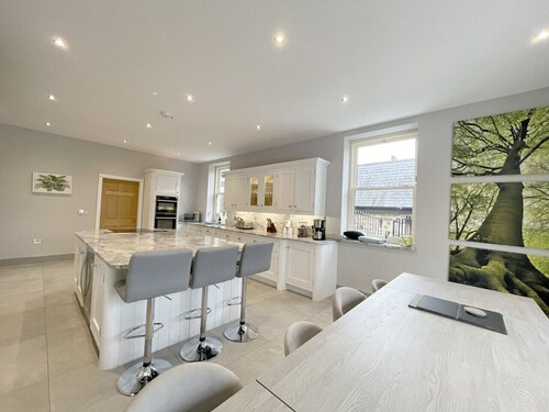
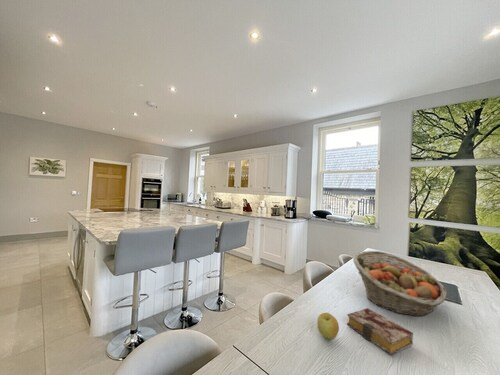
+ book (377, 328)
+ fruit basket (396, 279)
+ apple (327, 326)
